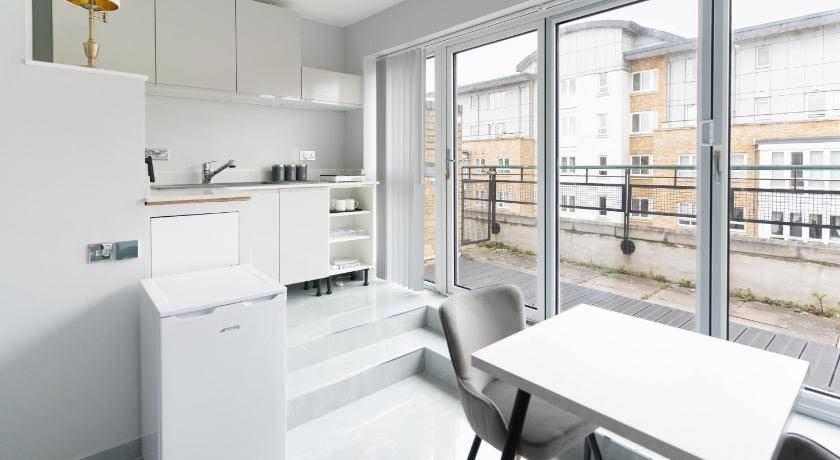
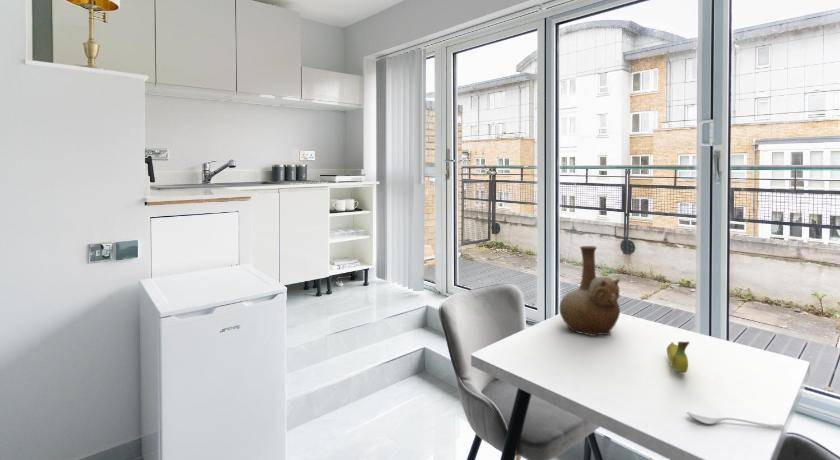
+ fruit (676, 351)
+ vase (592, 289)
+ spoon (734, 419)
